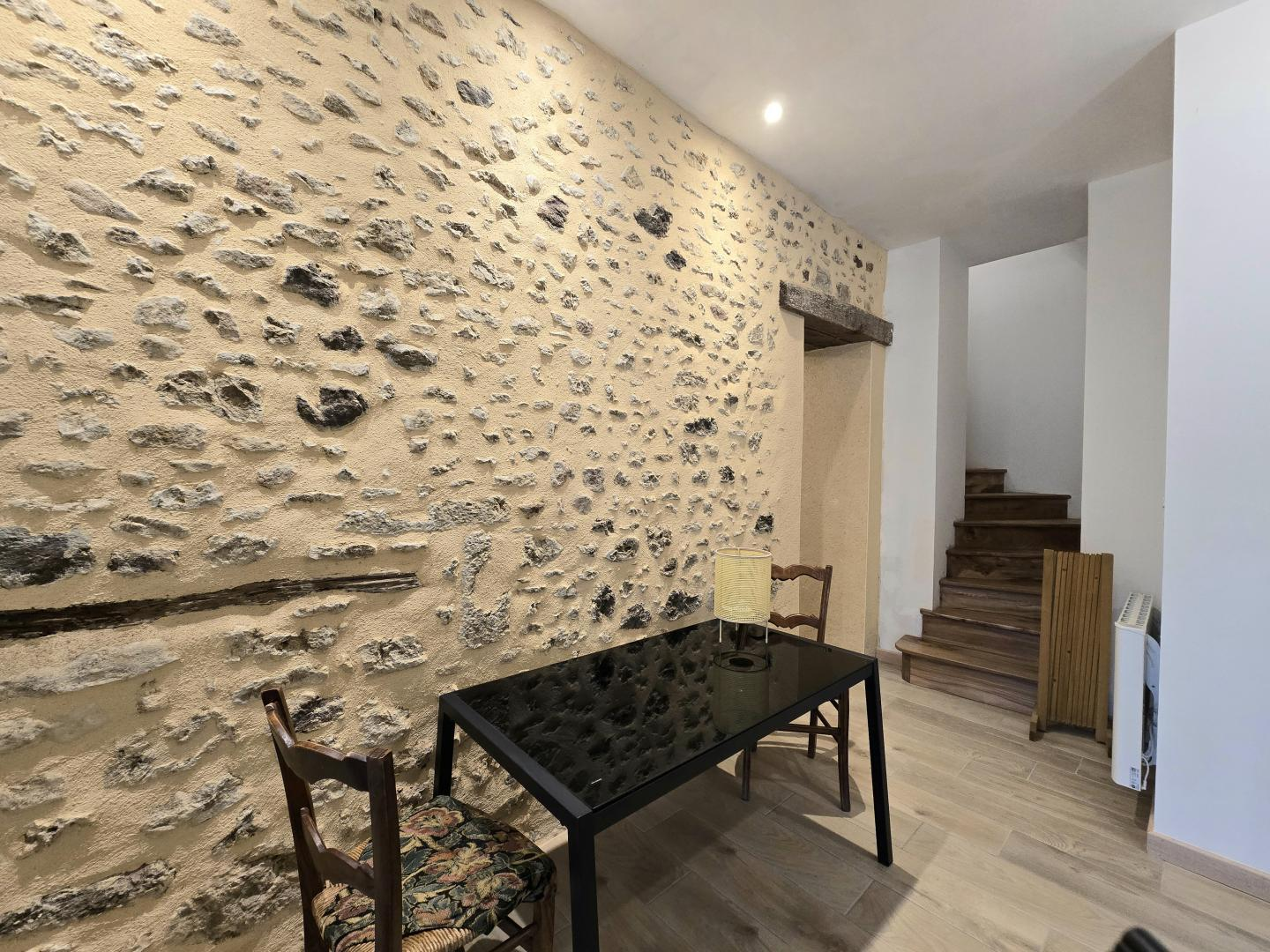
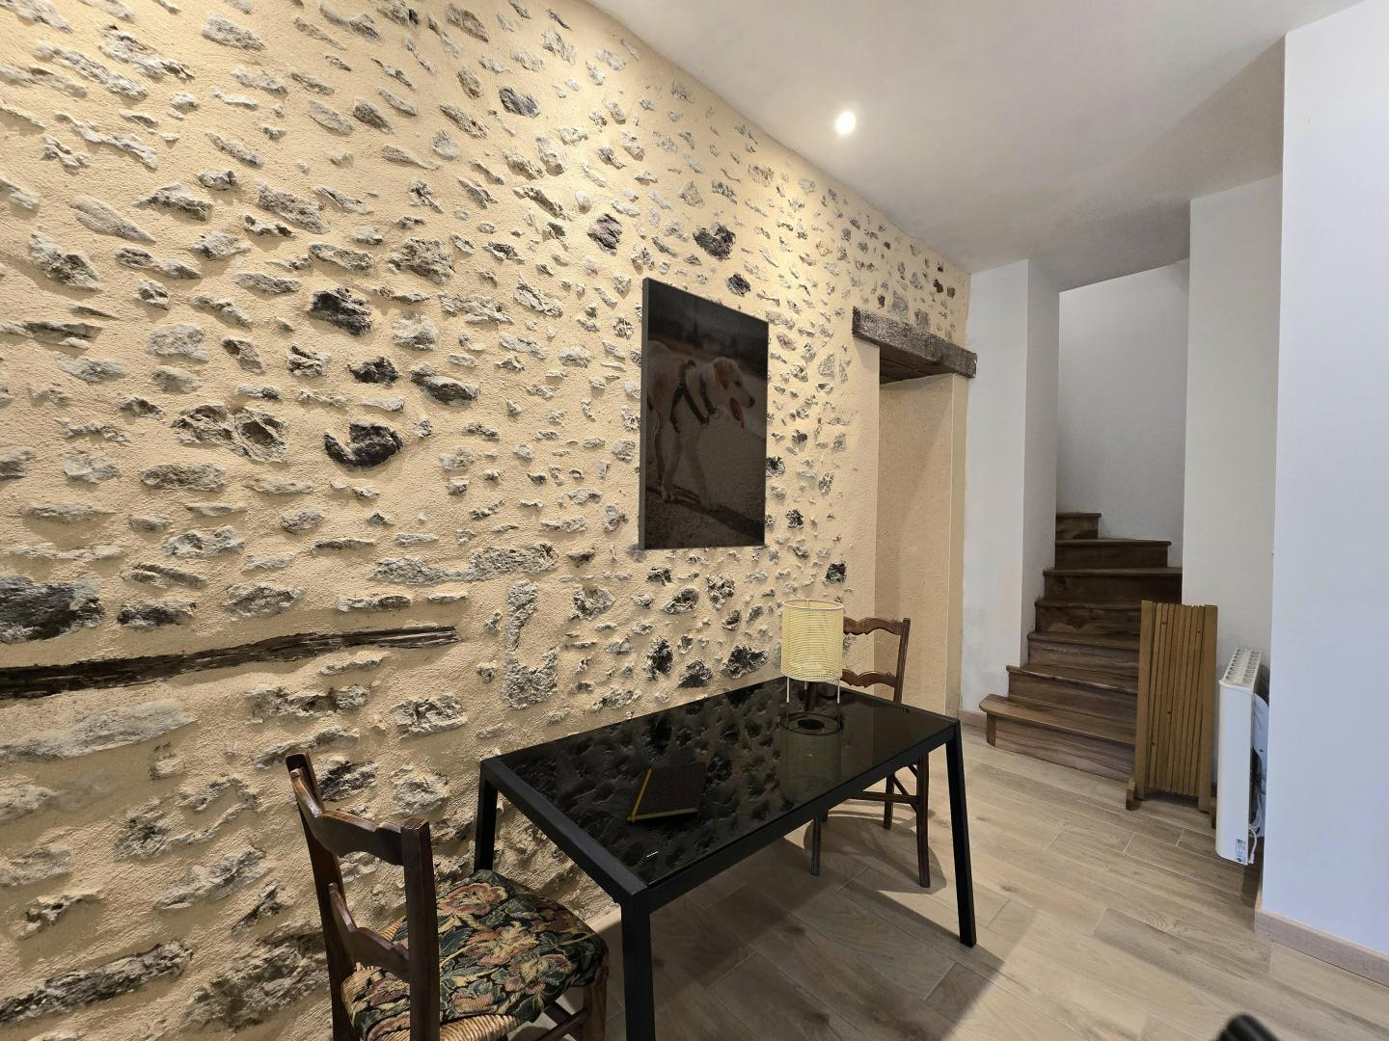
+ notepad (668, 789)
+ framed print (709, 425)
